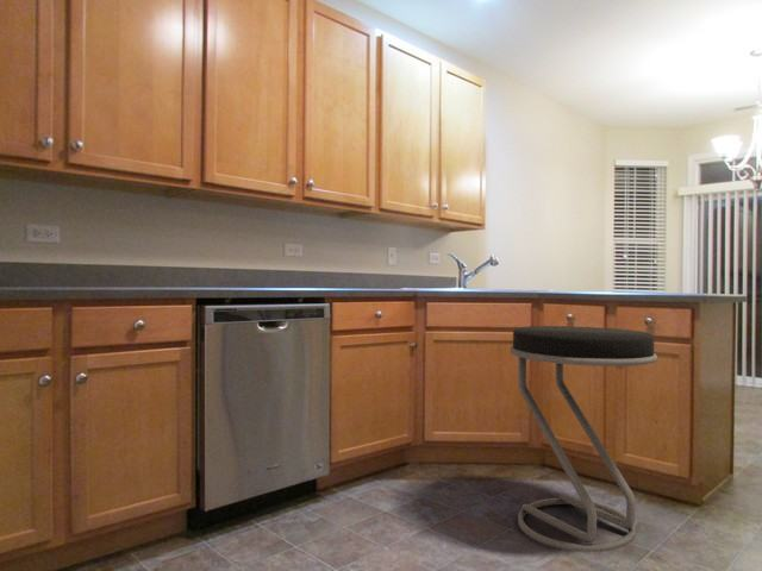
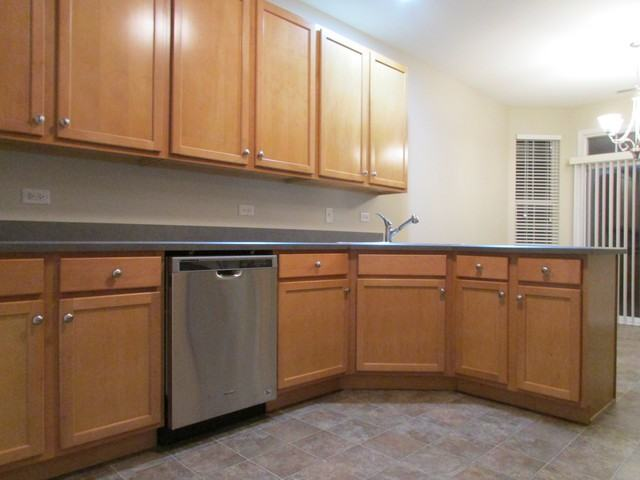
- stool (582, 427)
